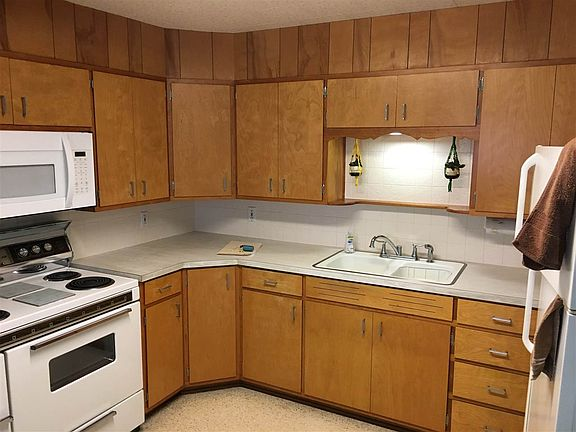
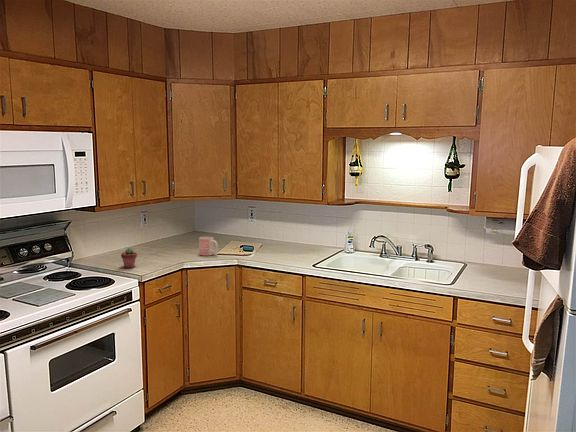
+ mug (208, 246)
+ potted succulent (129, 257)
